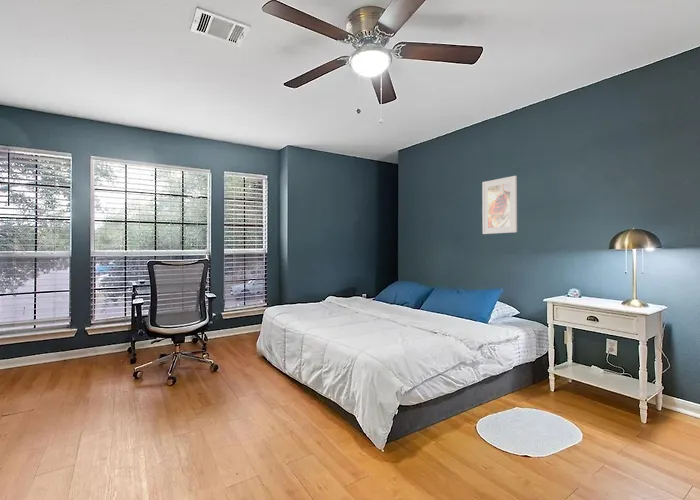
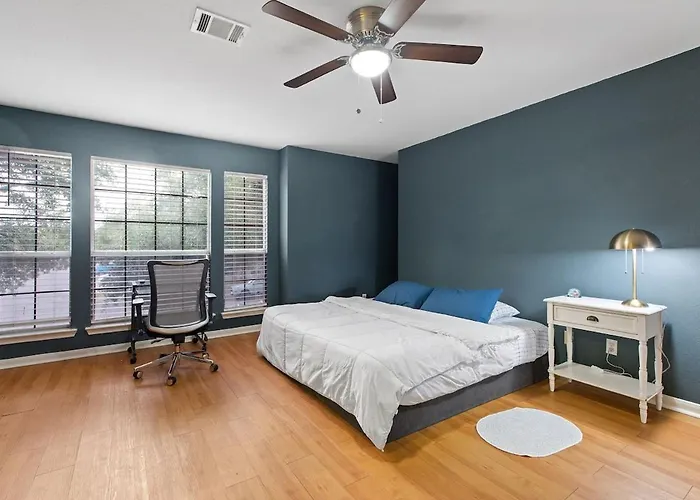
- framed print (498, 206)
